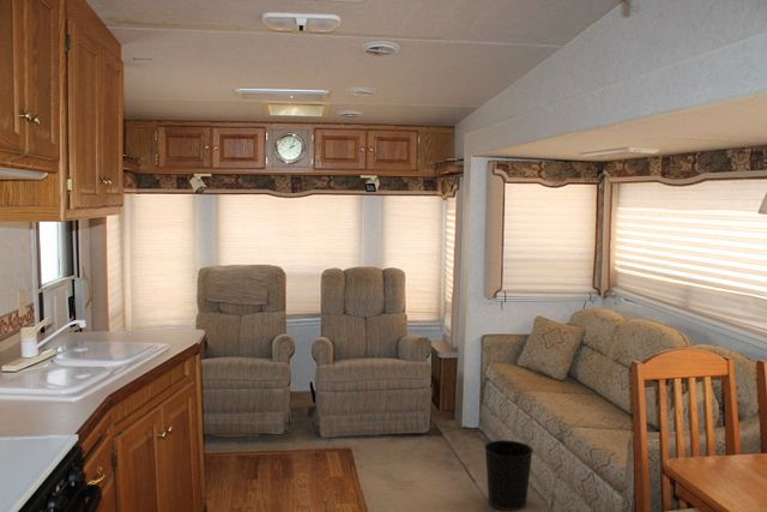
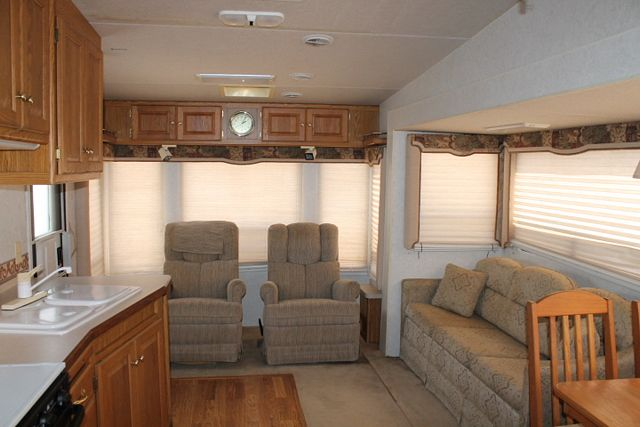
- wastebasket (507, 475)
